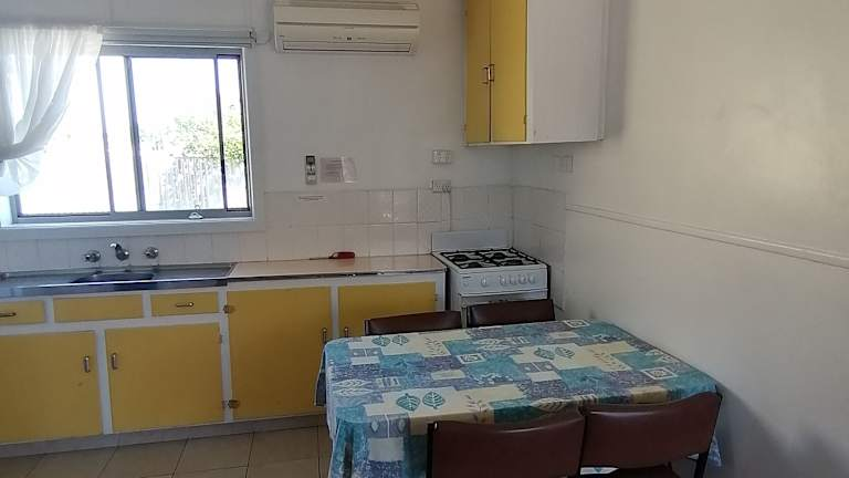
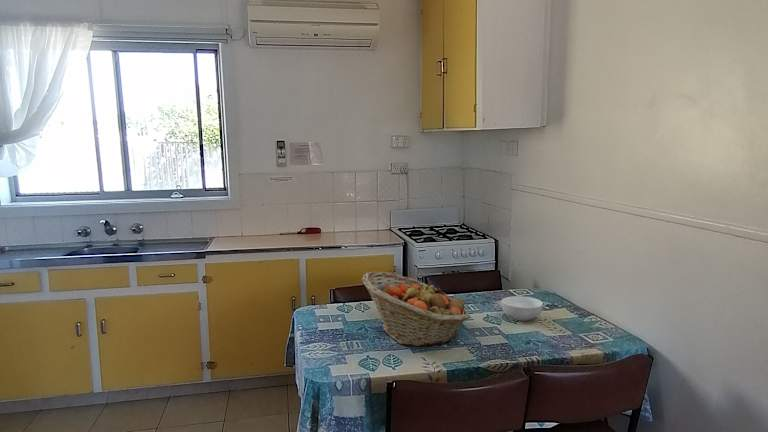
+ fruit basket (414, 303)
+ cereal bowl (521, 309)
